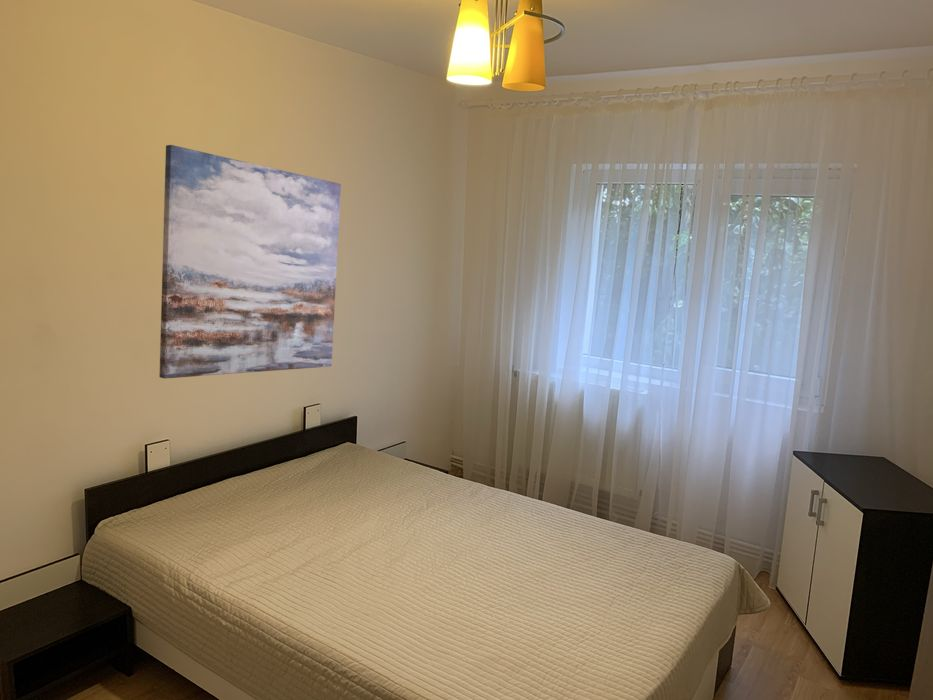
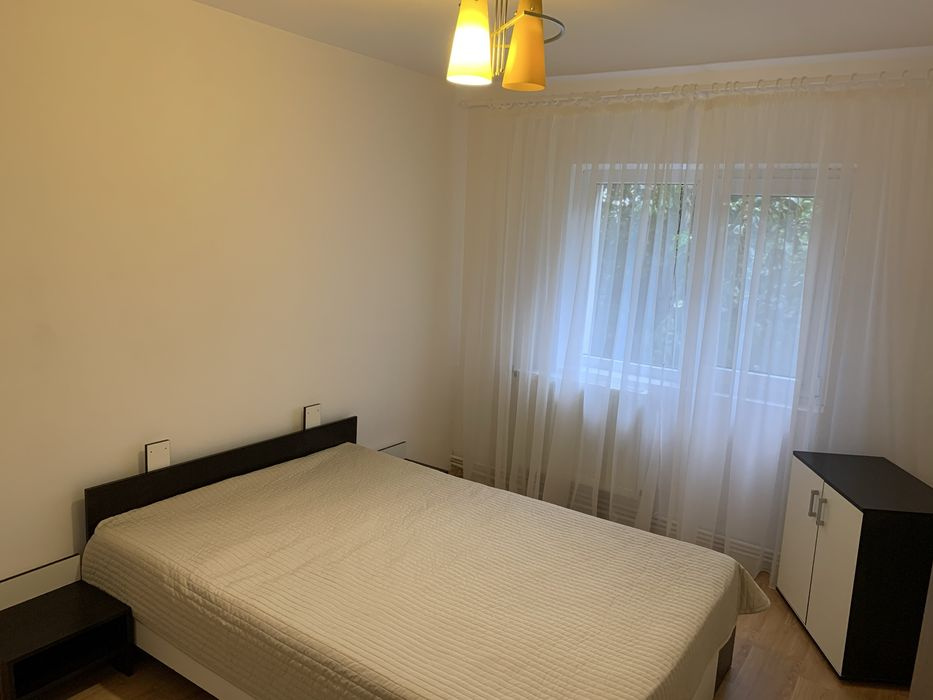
- wall art (259, 270)
